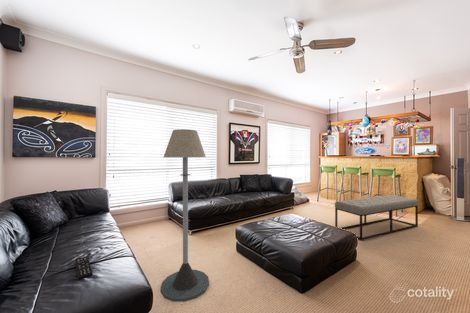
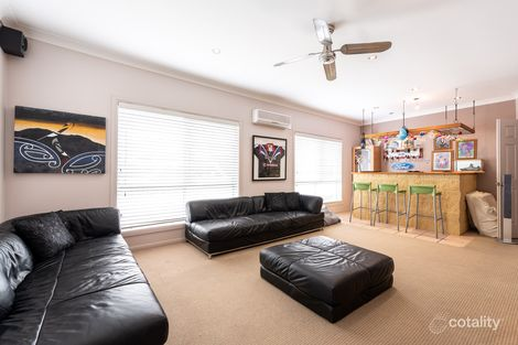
- remote control (83, 266)
- bench (377, 213)
- floor lamp (185, 208)
